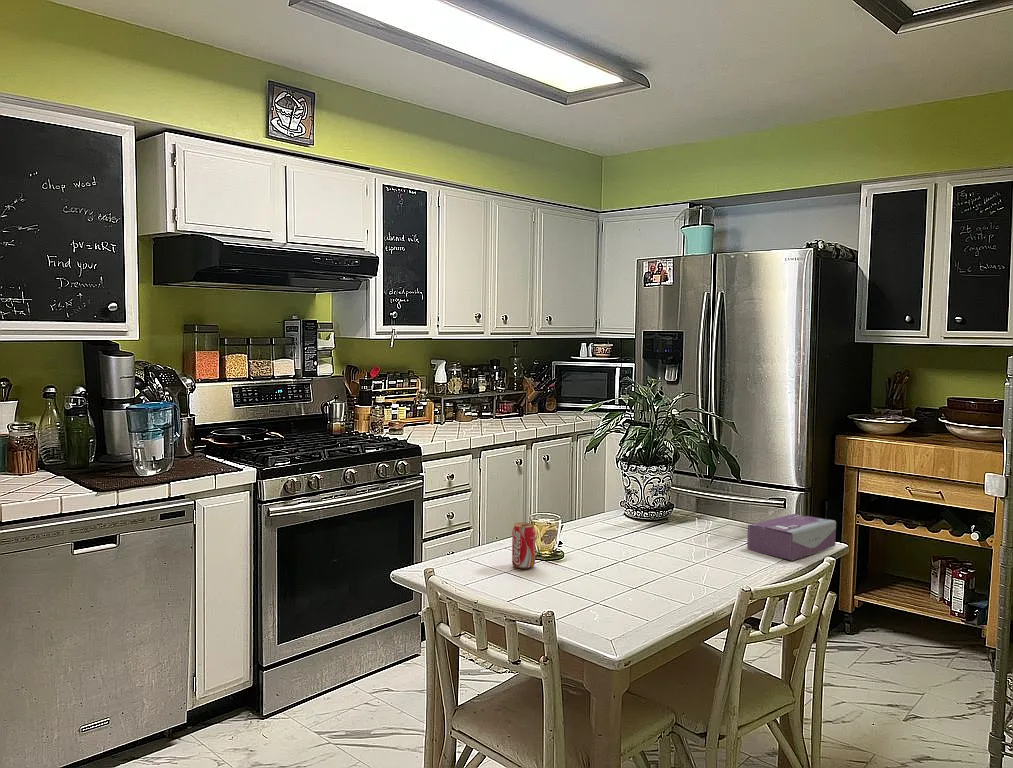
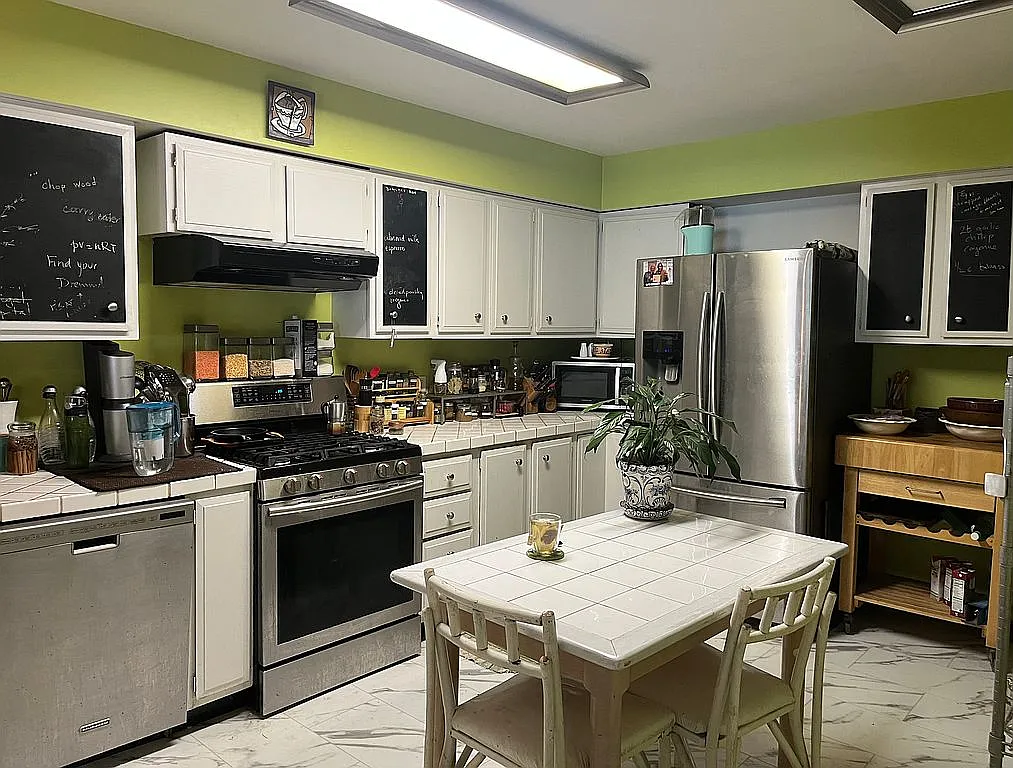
- beverage can (523, 545)
- tissue box (791, 534)
